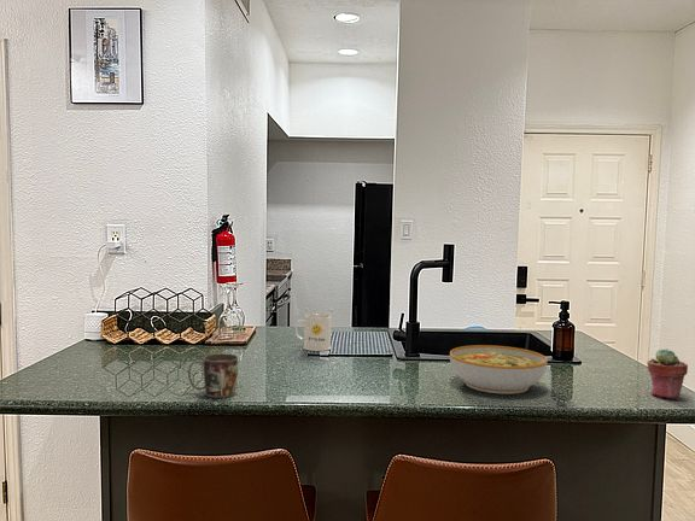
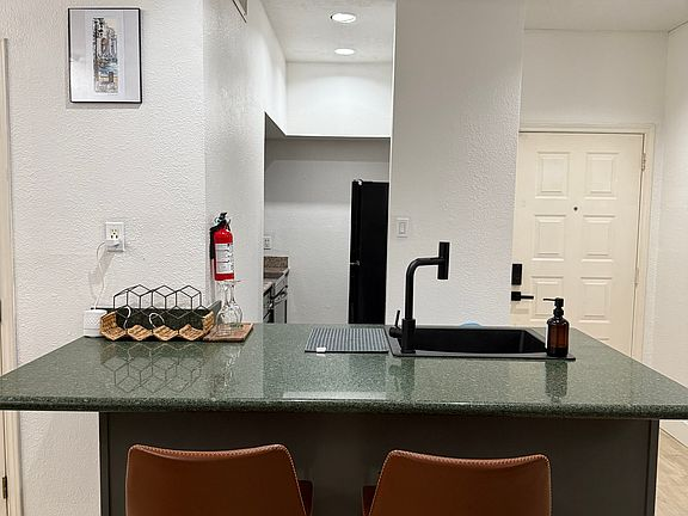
- mug (313, 332)
- mug (212, 375)
- bowl (497, 369)
- potted succulent (666, 371)
